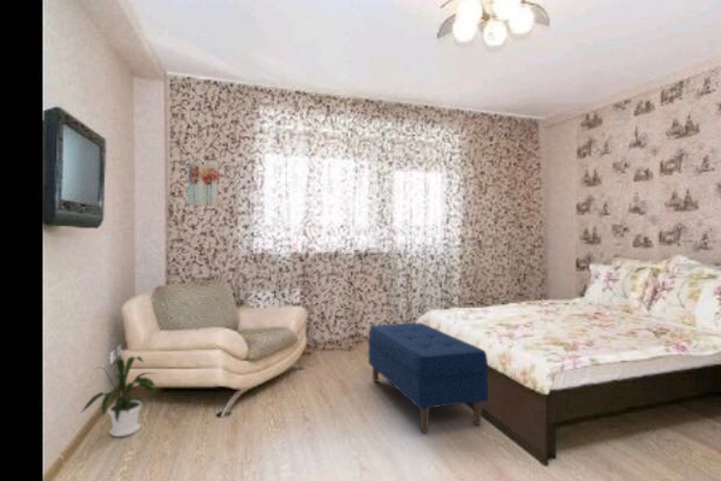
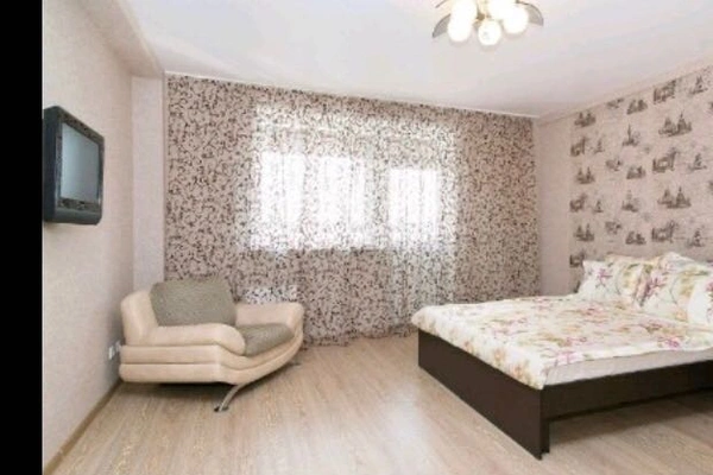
- wall art (203, 184)
- bench (419, 368)
- house plant (125, 392)
